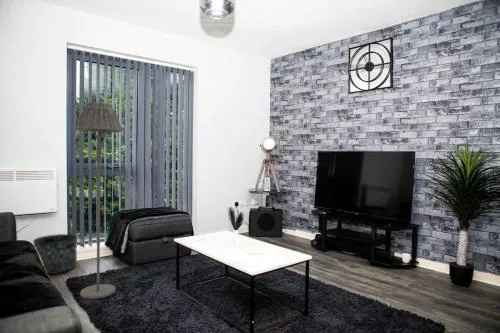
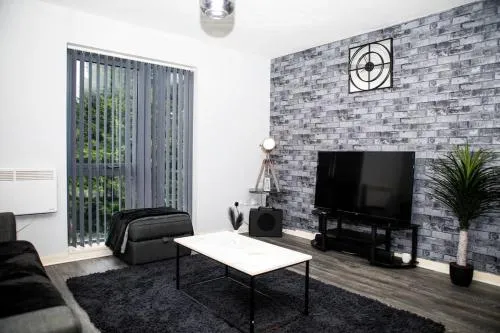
- floor lamp (98, 198)
- basket (55, 254)
